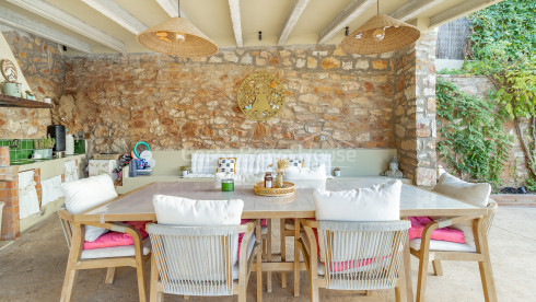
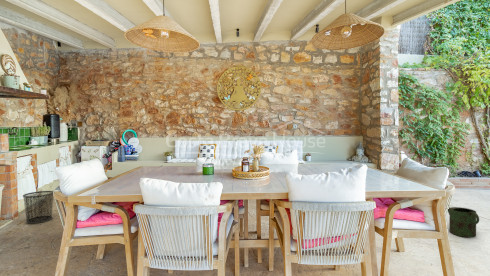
+ waste bin (39, 206)
+ watering can (458, 217)
